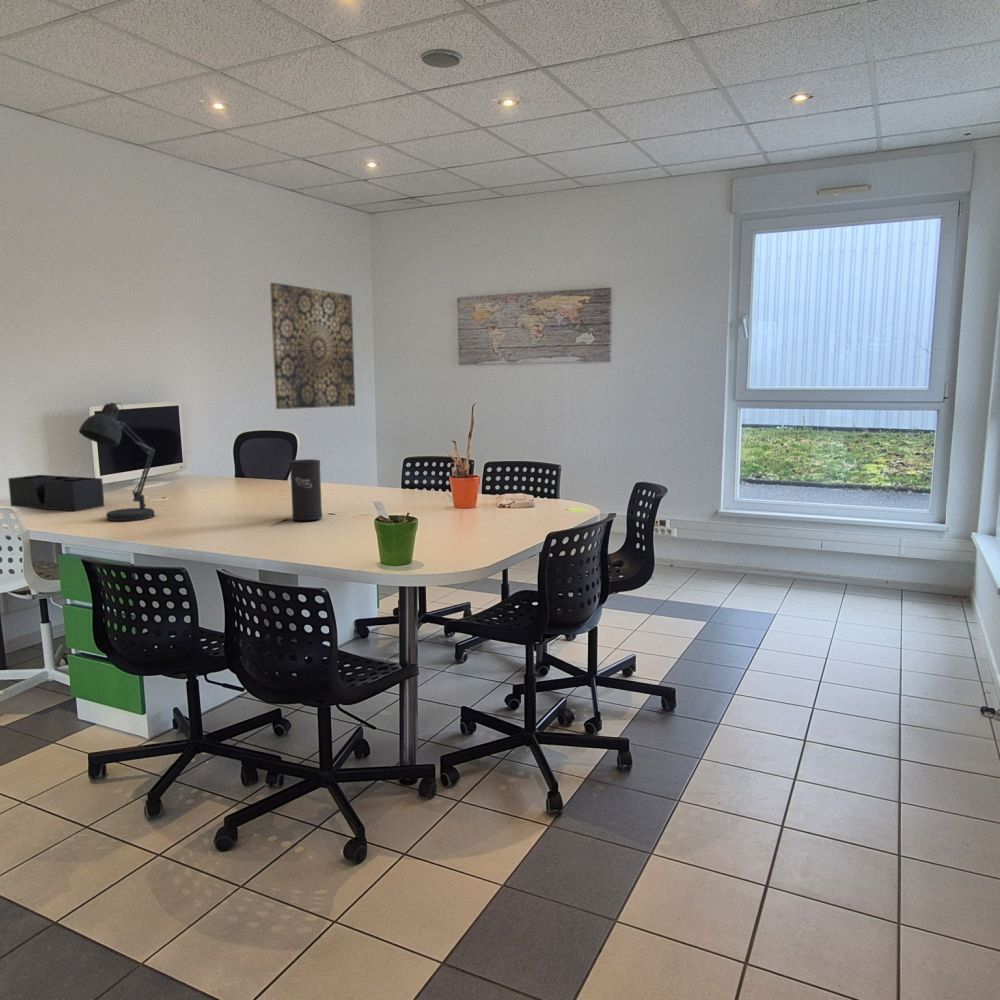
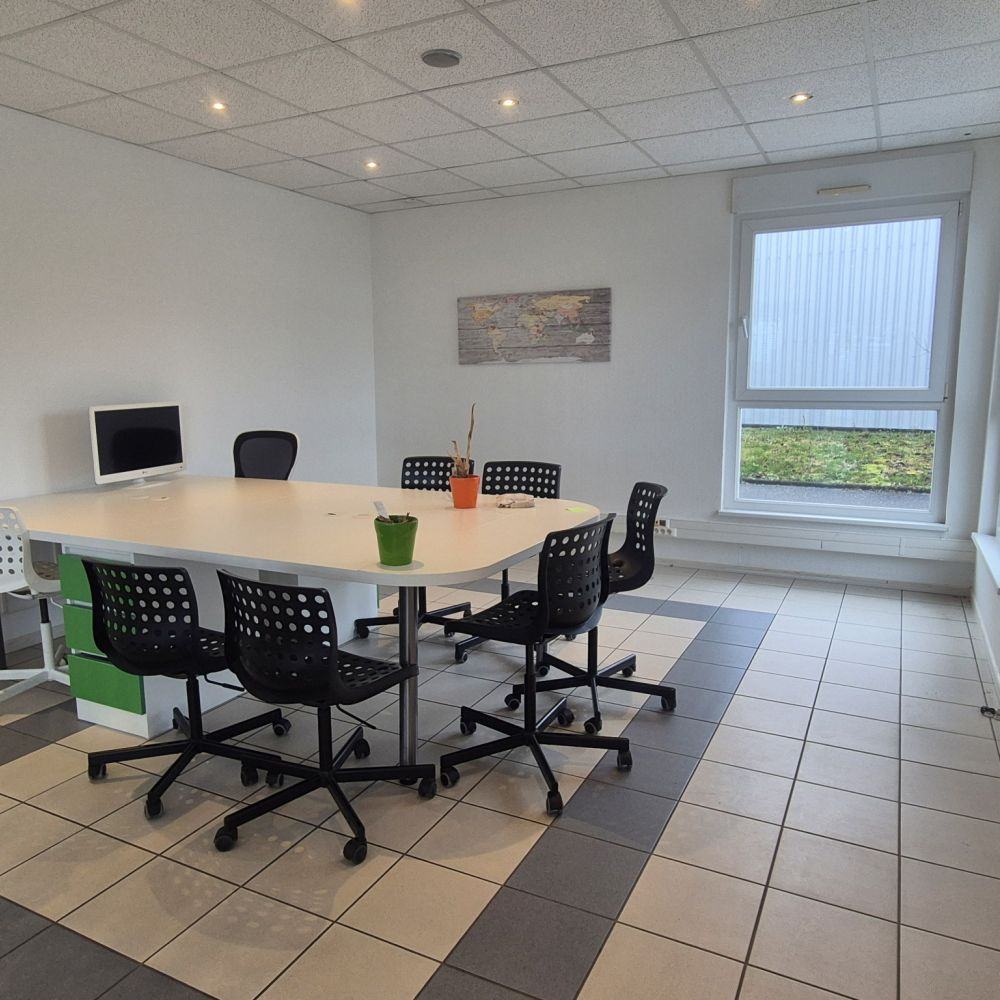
- wall art (315, 349)
- desk lamp (116, 446)
- speaker (306, 490)
- desk organizer (56, 492)
